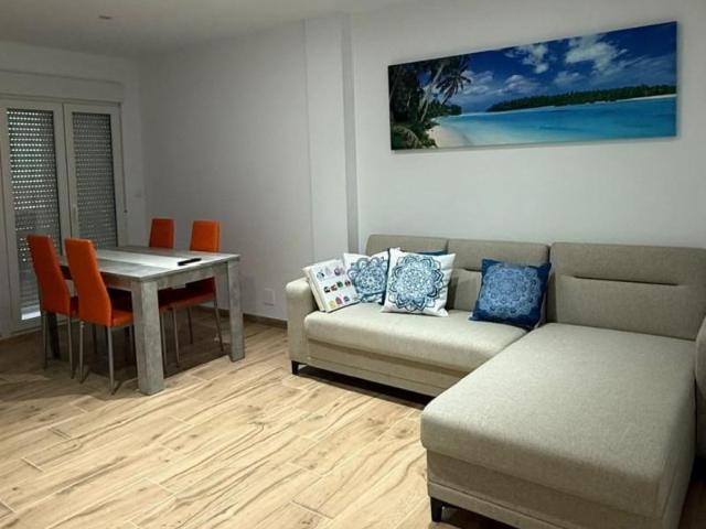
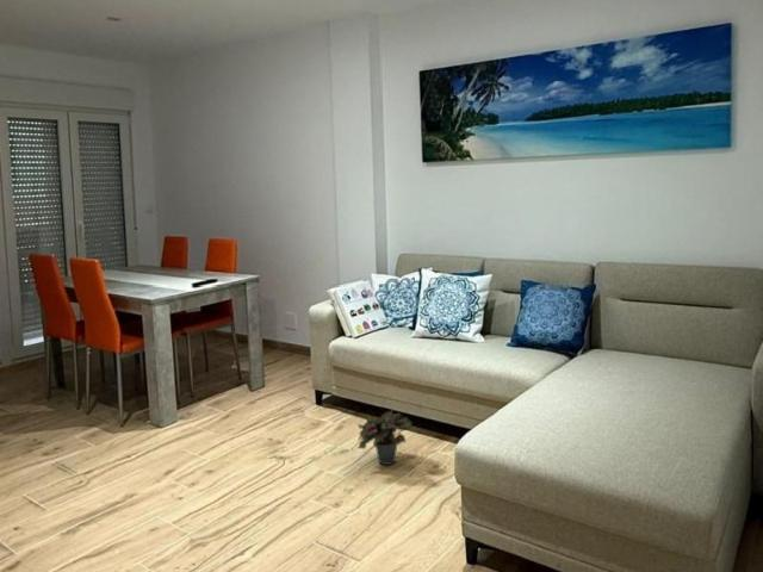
+ potted plant (384, 439)
